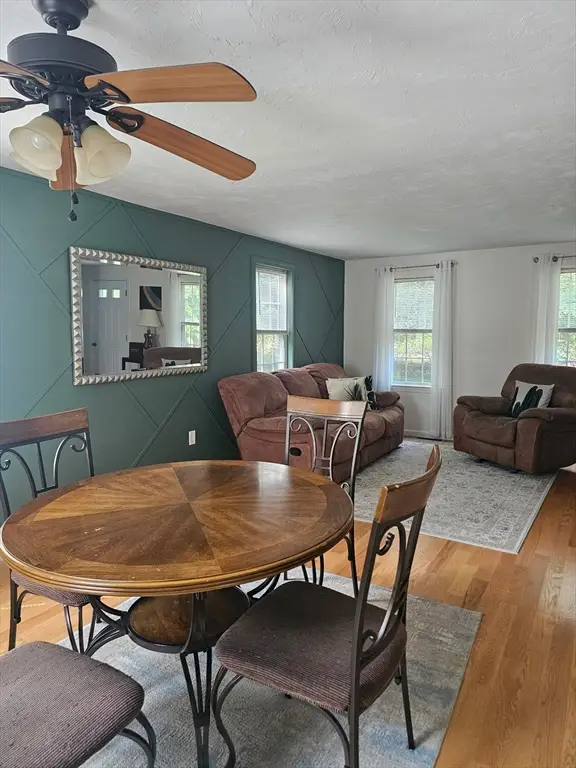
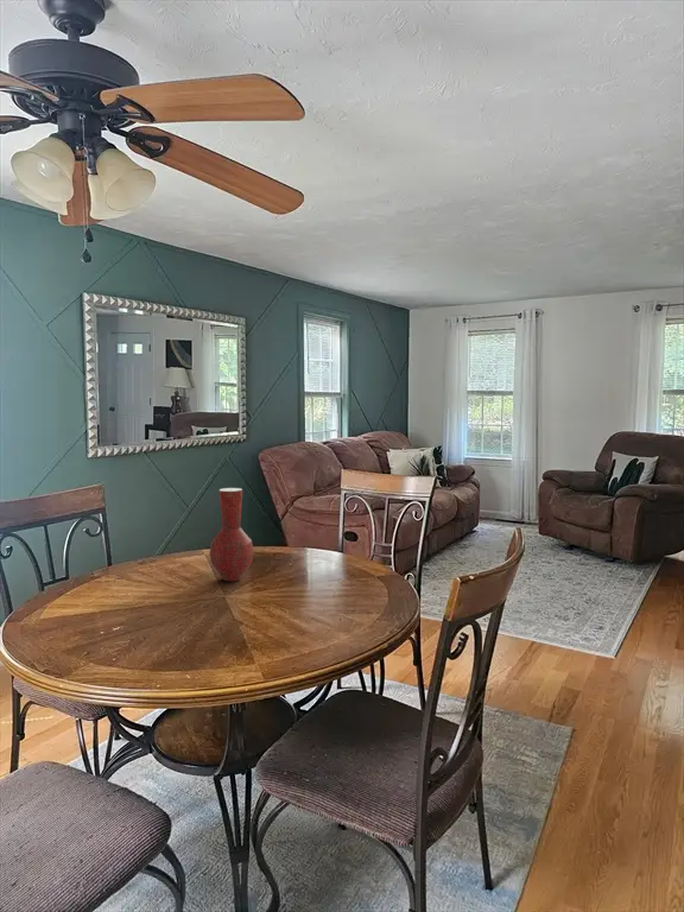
+ vase (230, 534)
